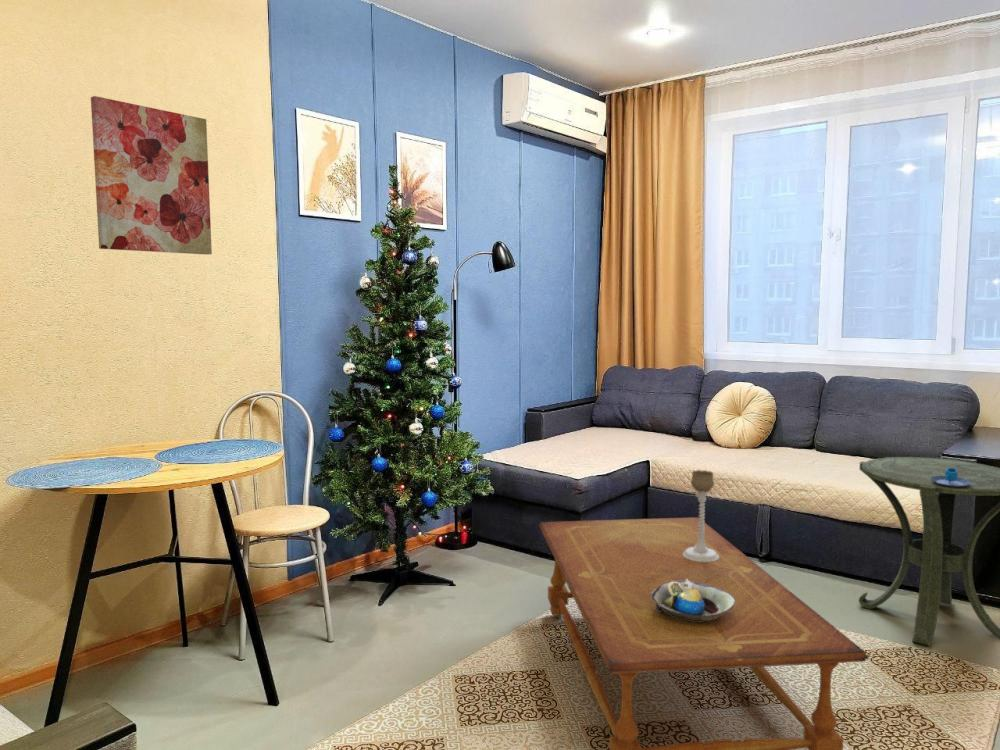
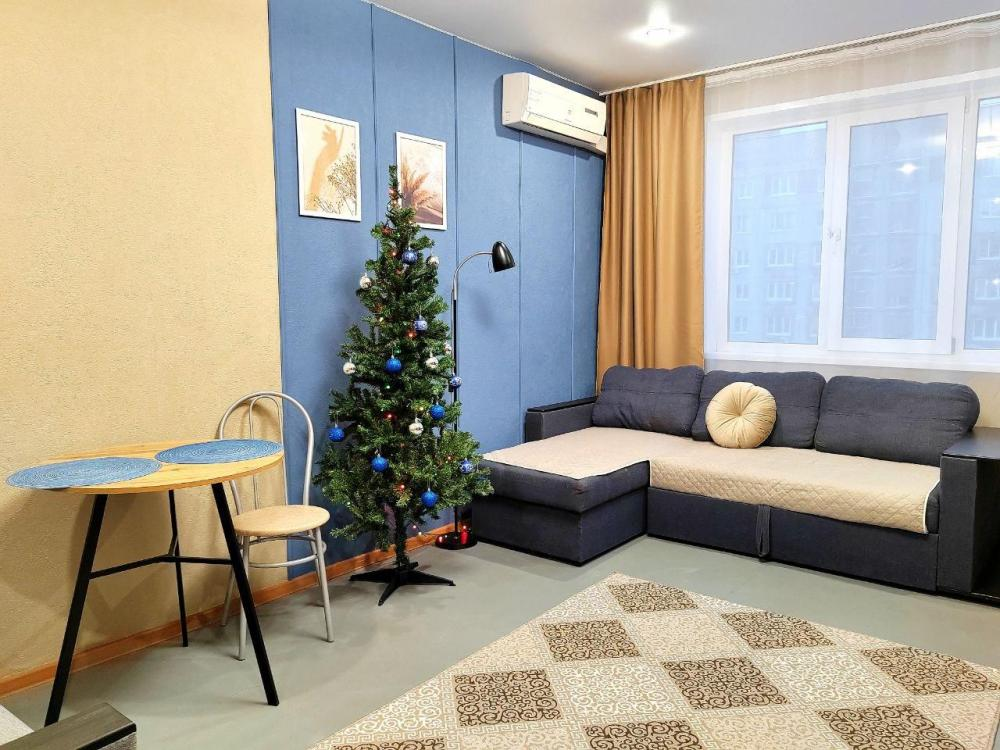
- wall art (155, 180)
- candle holder (701, 513)
- side table (937, 547)
- coffee table (664, 624)
- mug (950, 475)
- decorative bowl (681, 595)
